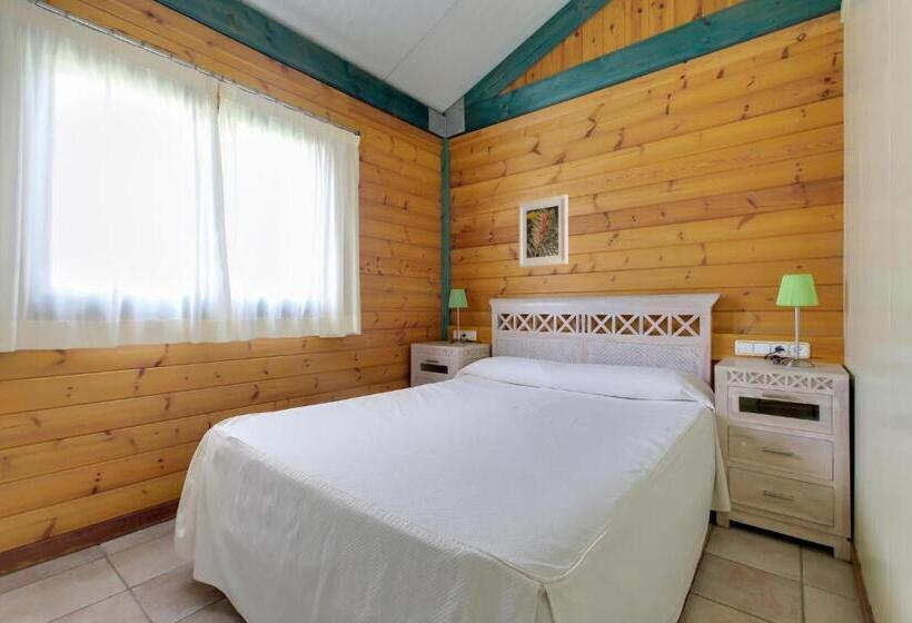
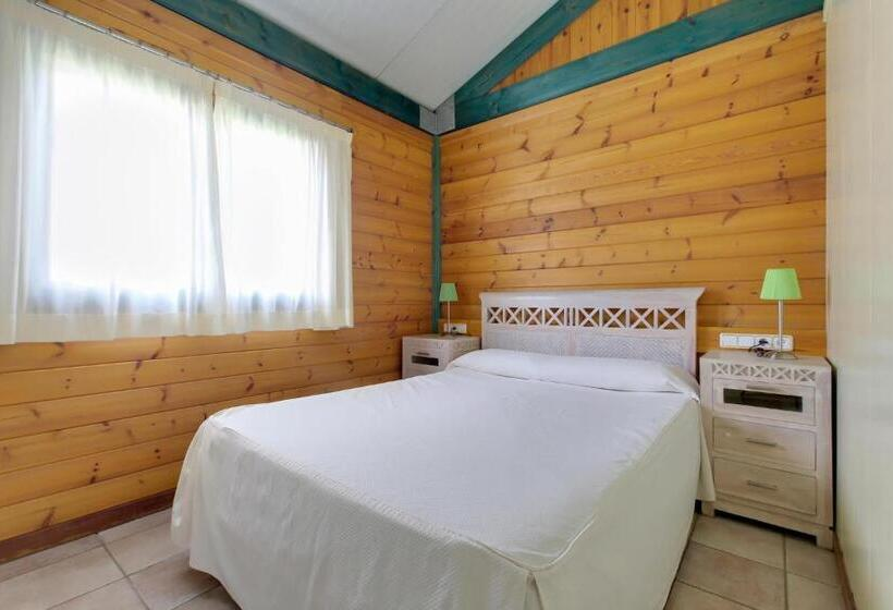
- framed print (542, 233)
